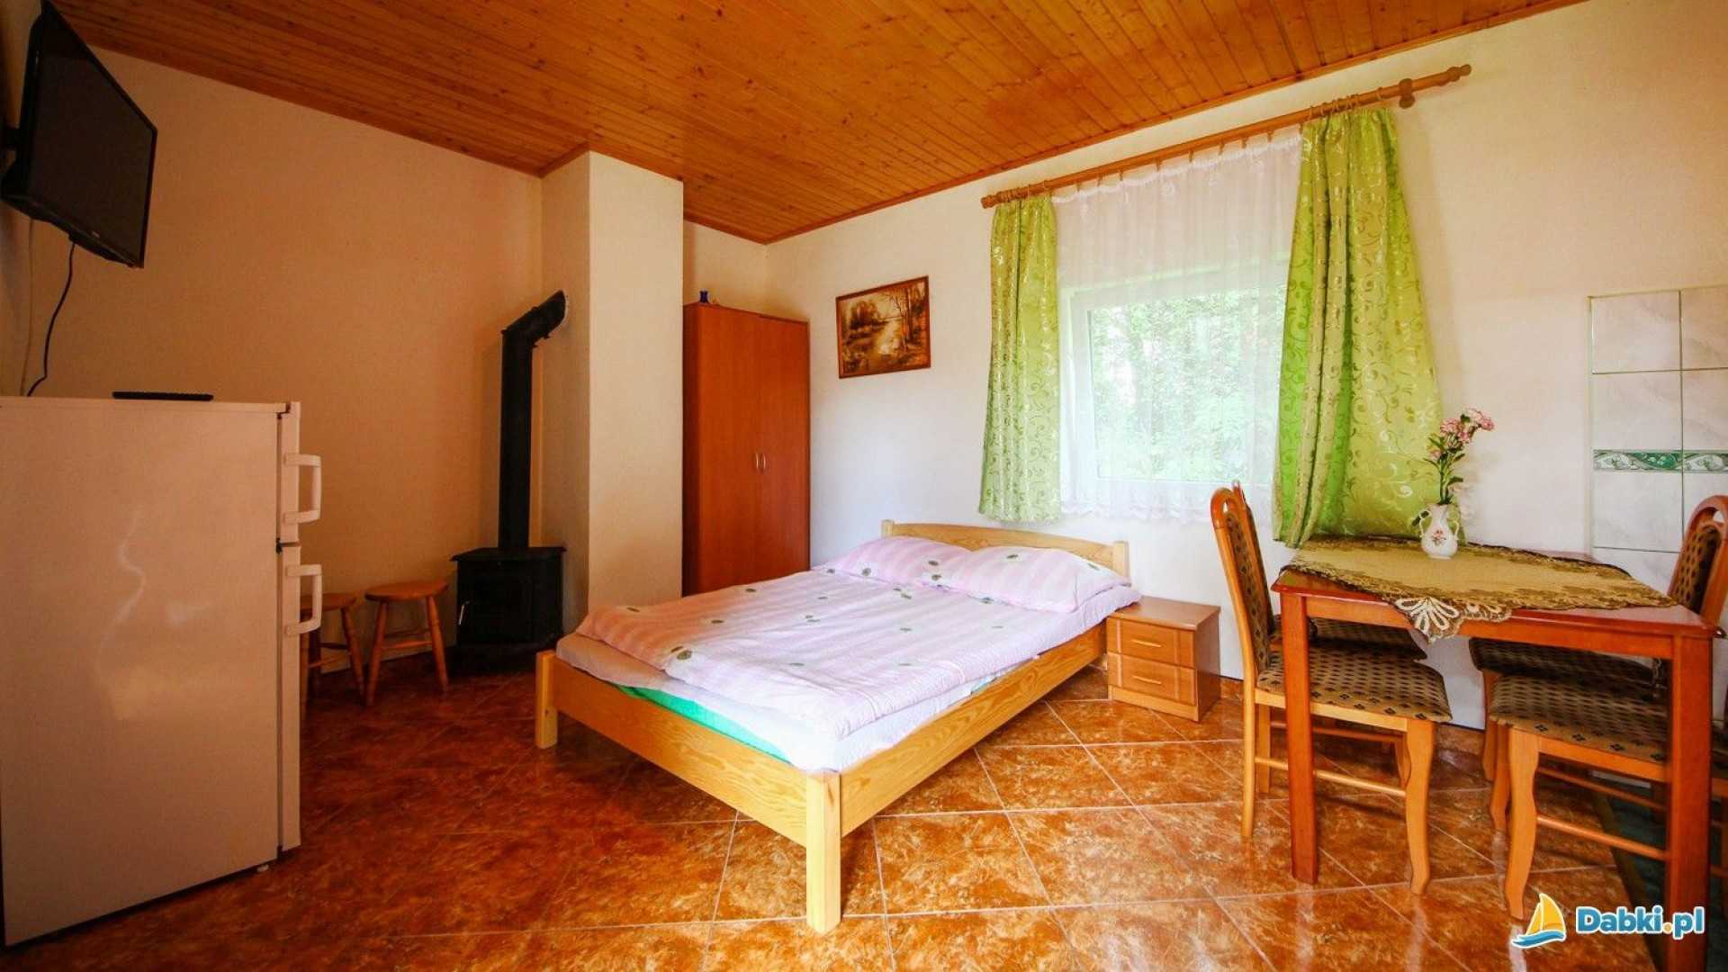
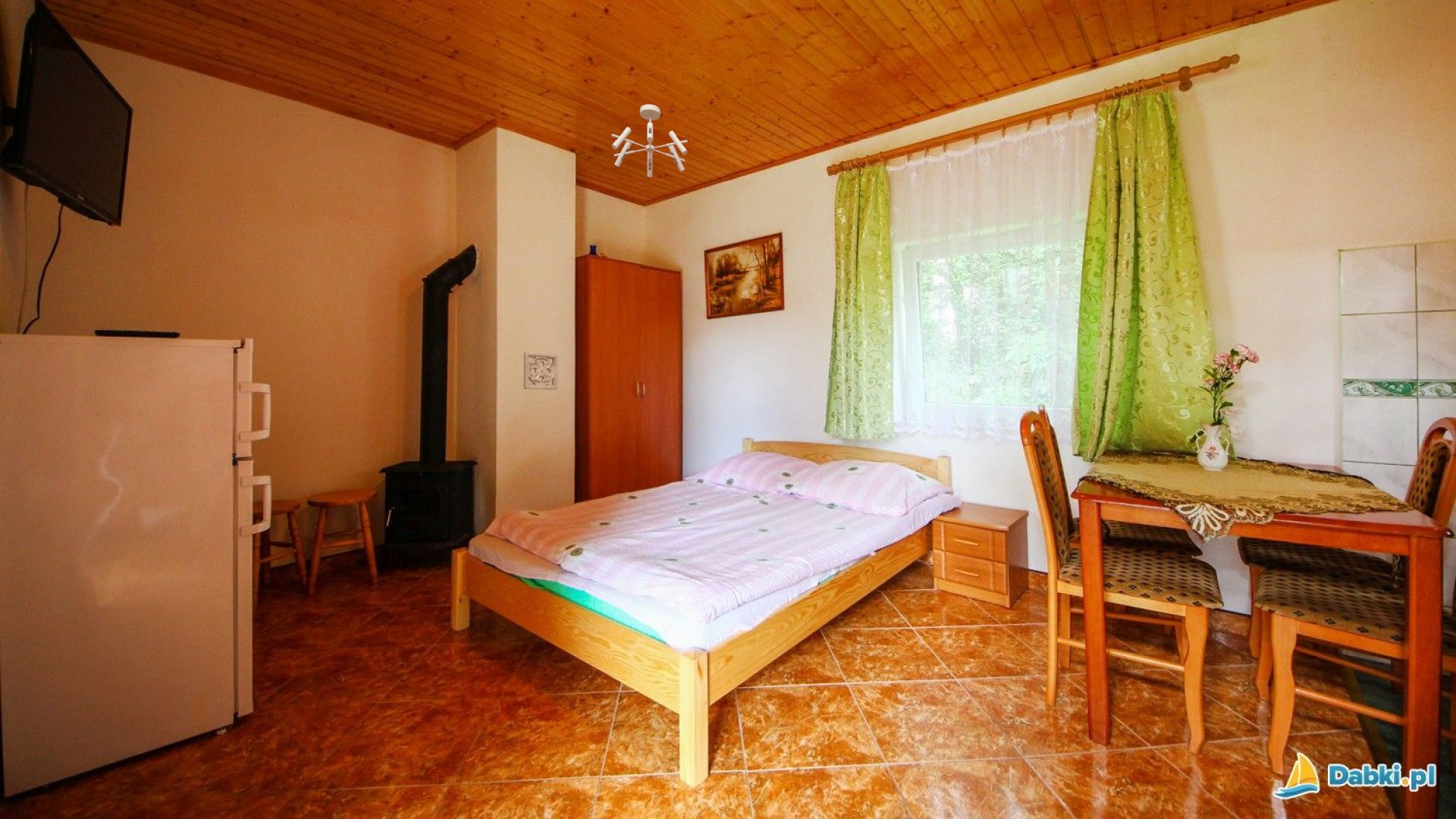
+ wall ornament (541, 371)
+ ceiling light fixture (650, 135)
